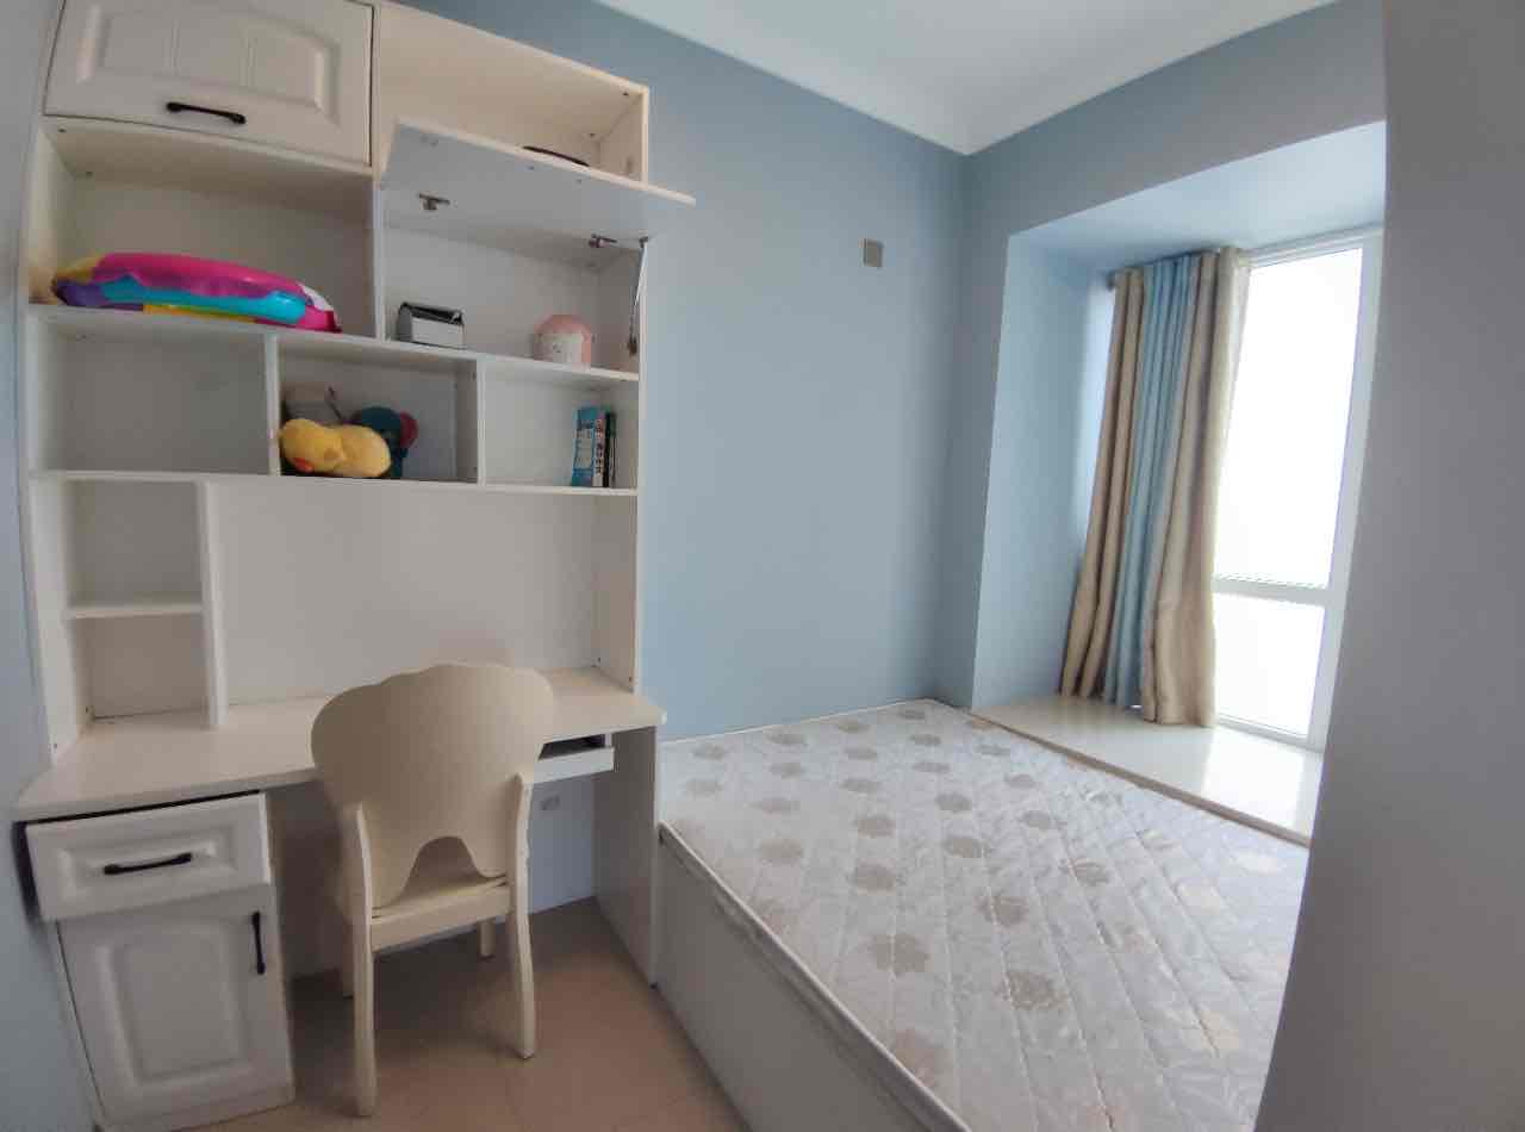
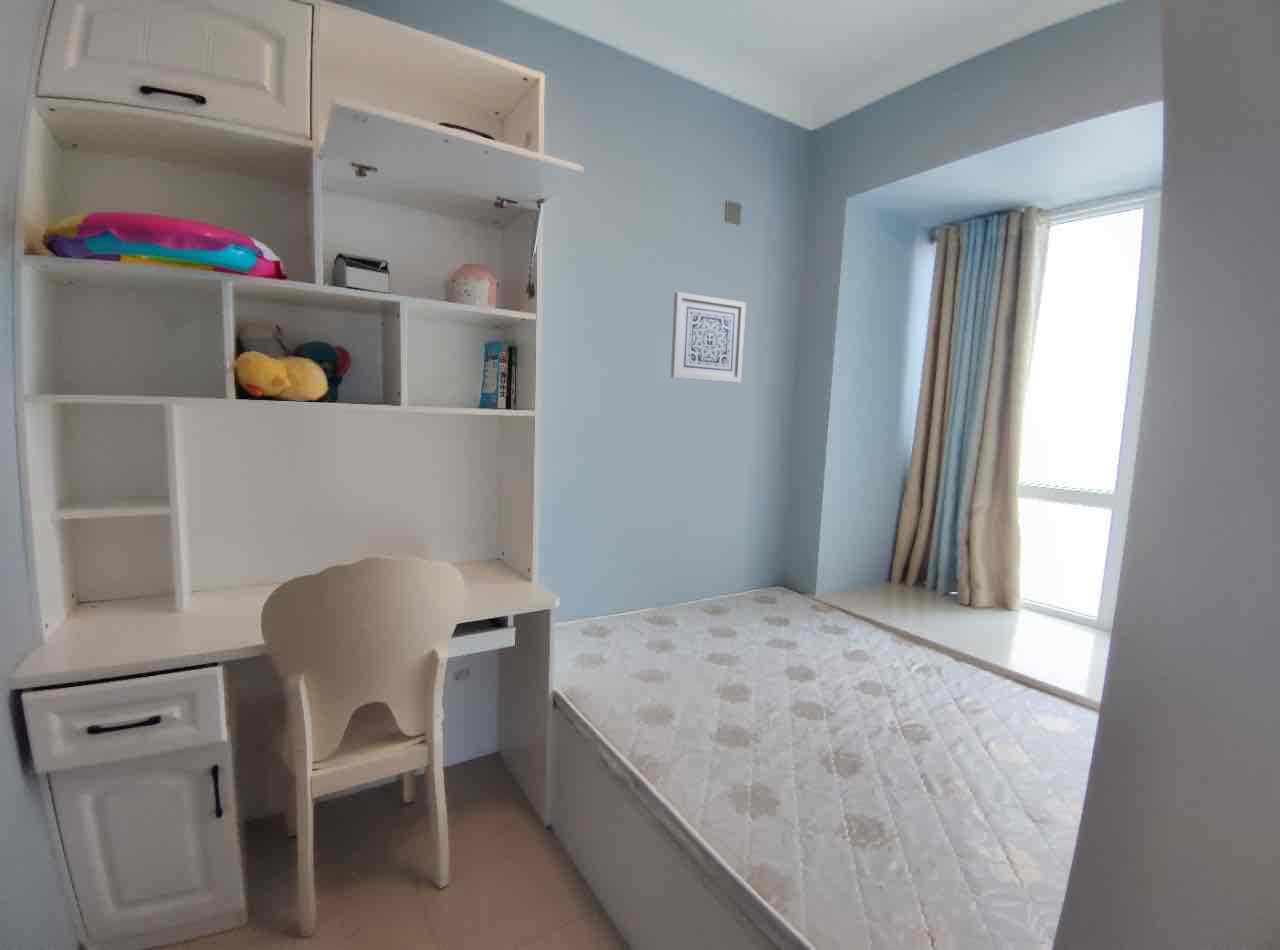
+ wall art (708, 339)
